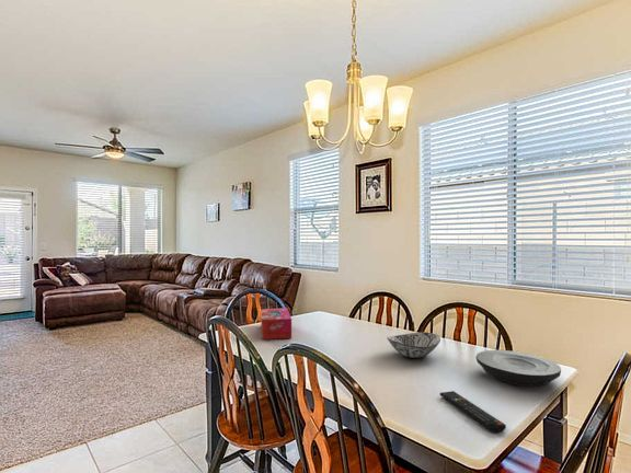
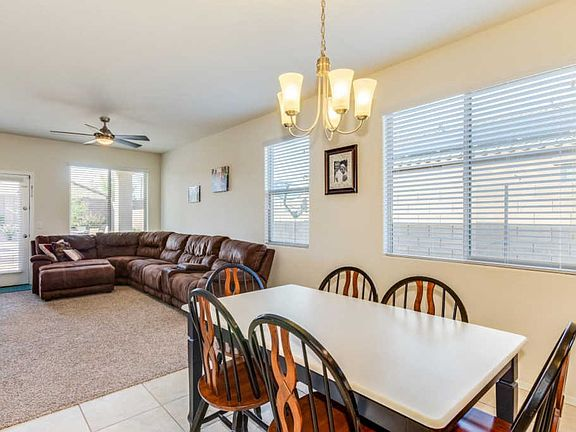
- decorative bowl (413, 345)
- tissue box (275, 322)
- plate (516, 369)
- remote control (470, 409)
